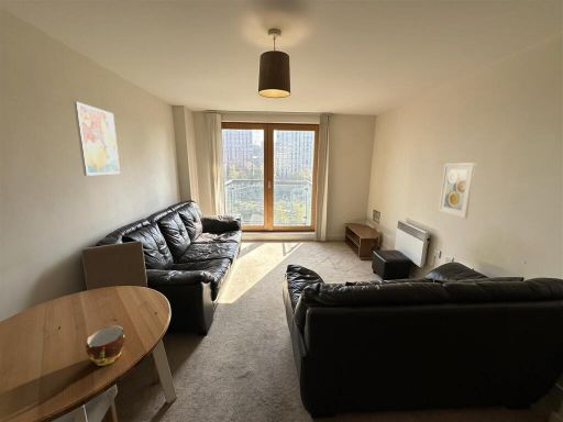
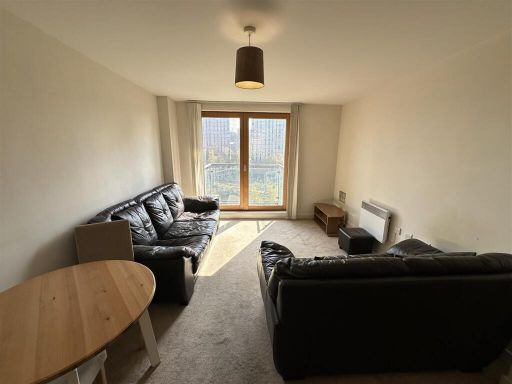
- wall art (99, 142)
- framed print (455, 189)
- cup (108, 347)
